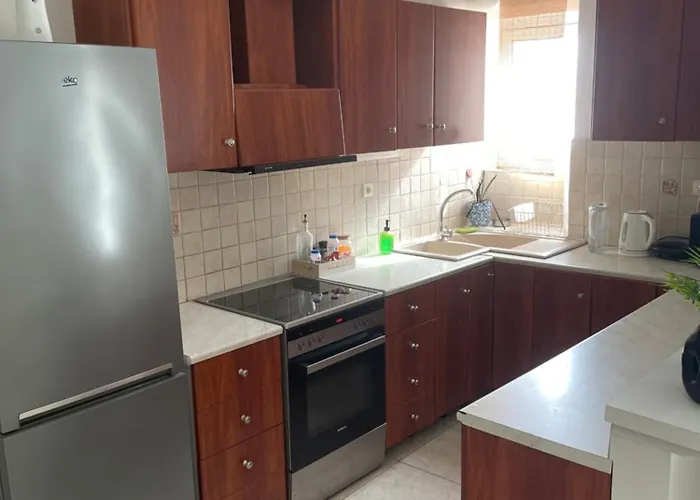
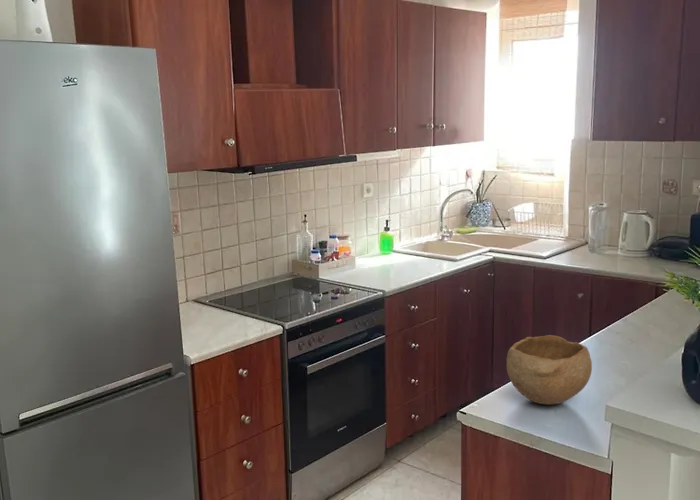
+ bowl (548, 373)
